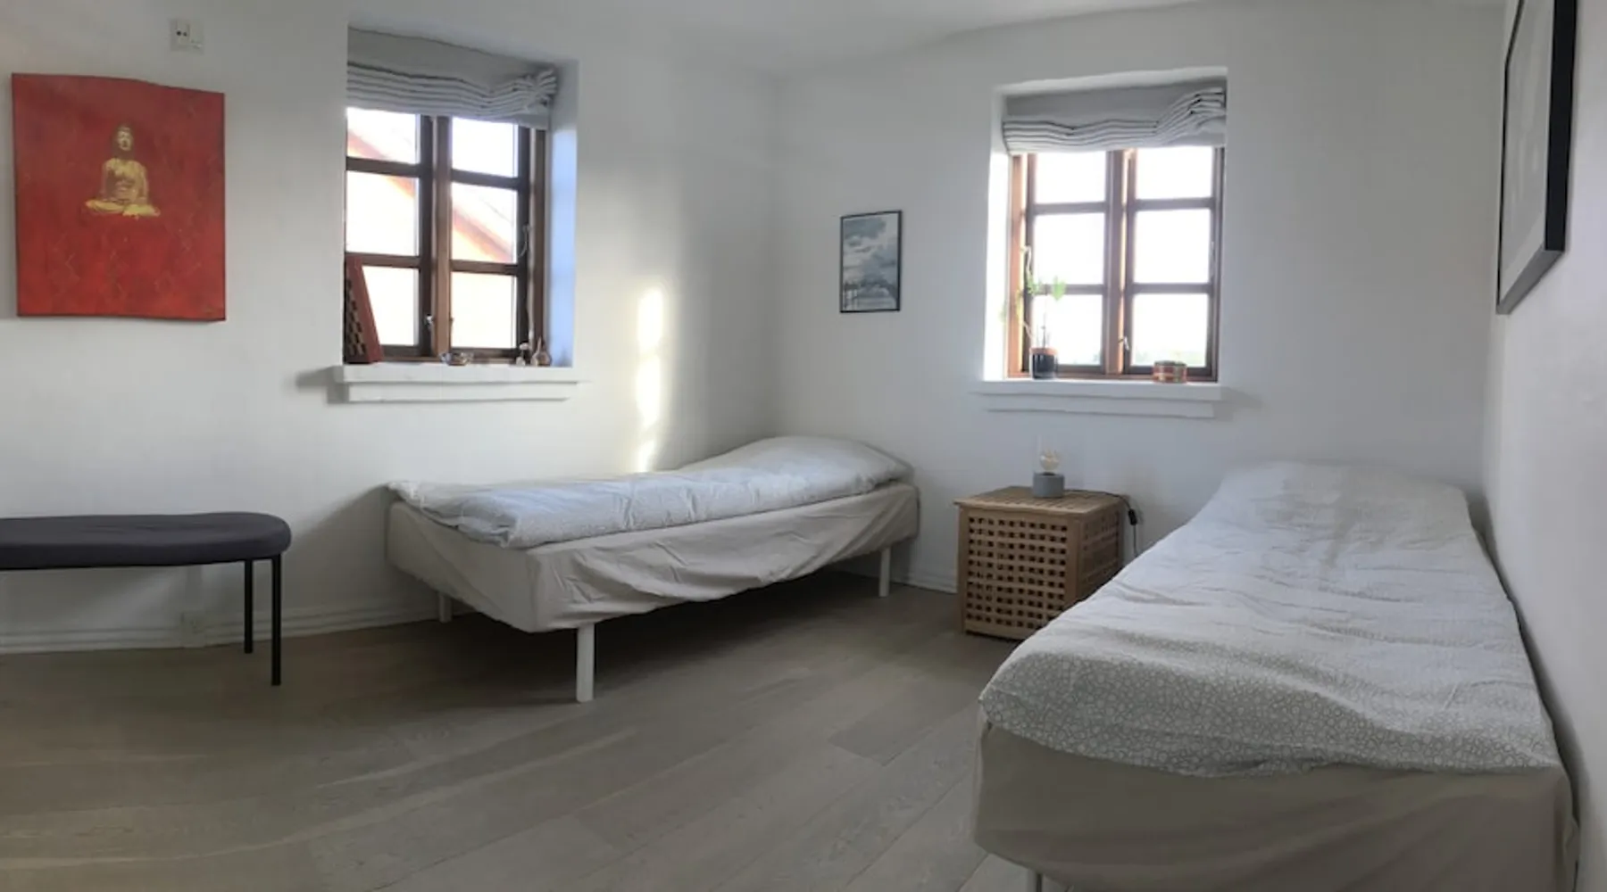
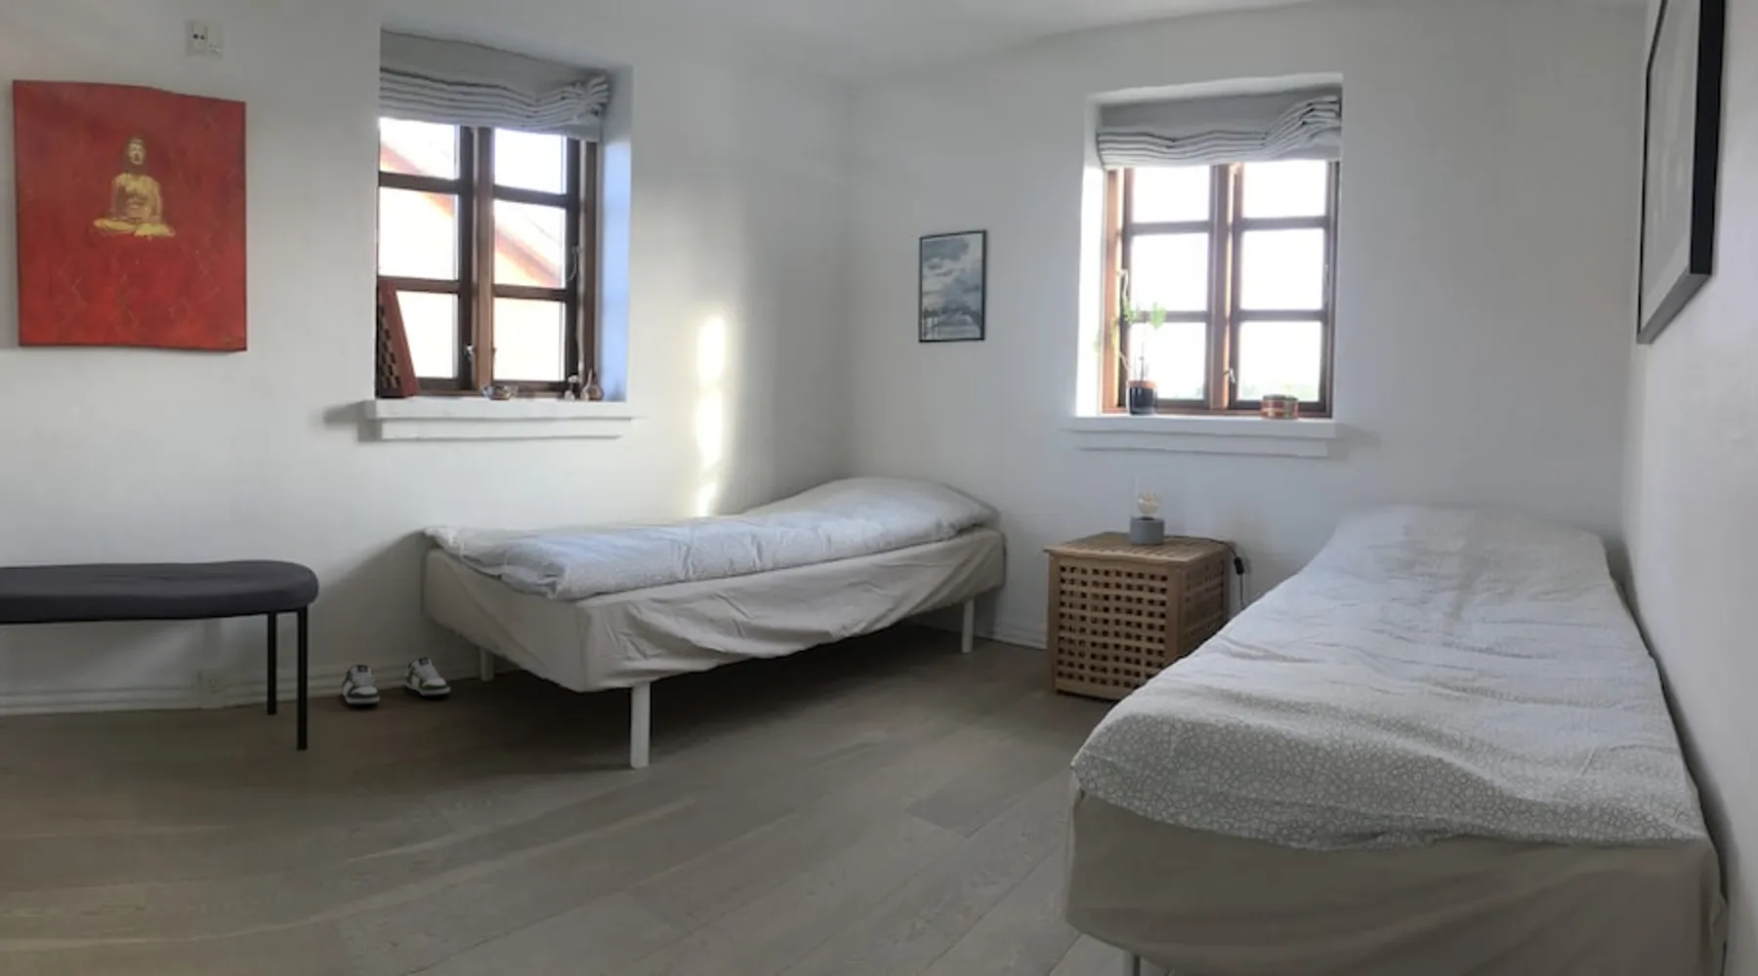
+ shoe (405, 678)
